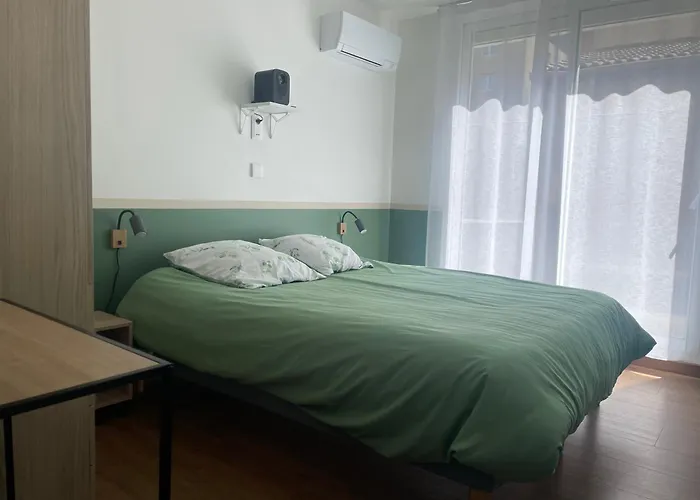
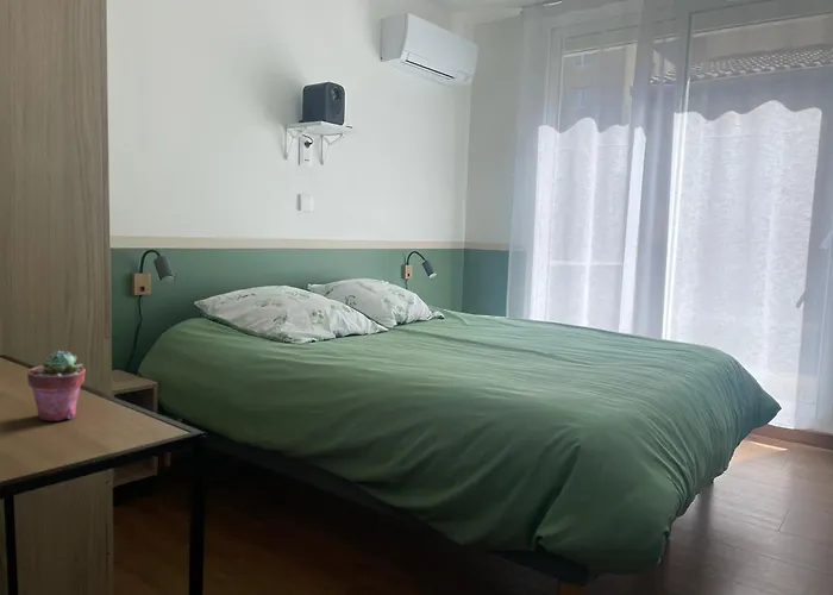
+ potted succulent (57, 383)
